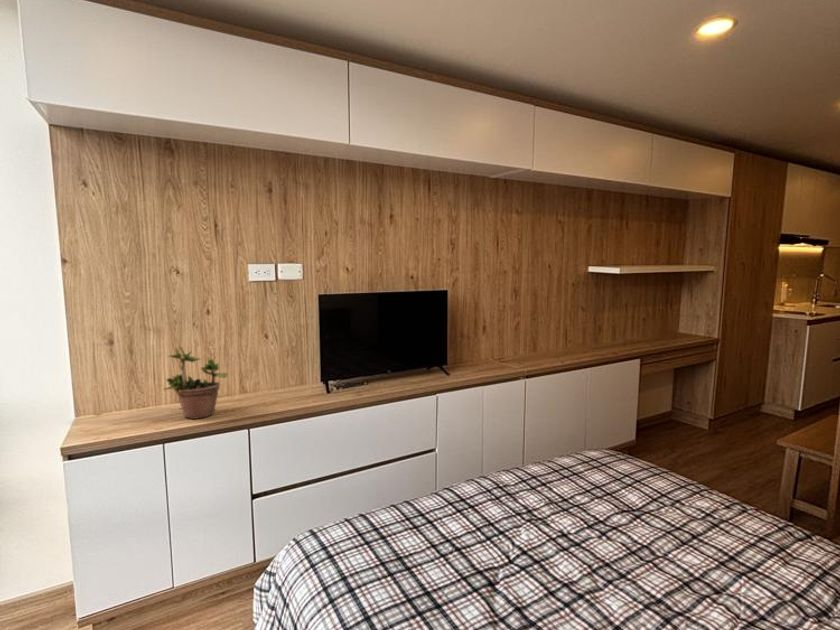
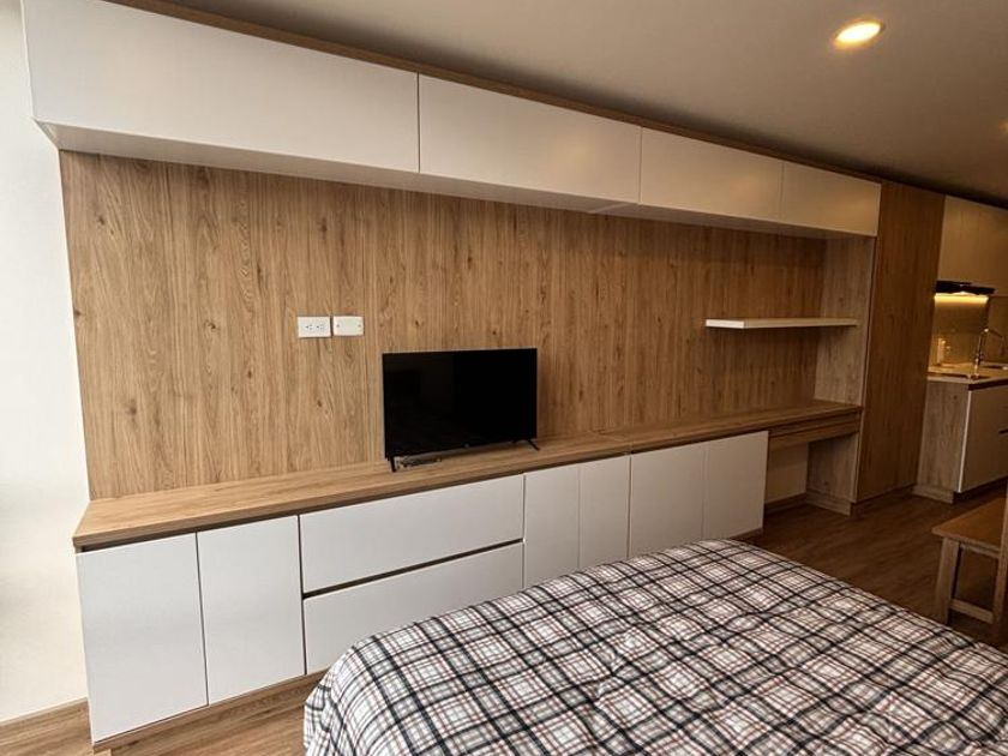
- potted plant (196, 379)
